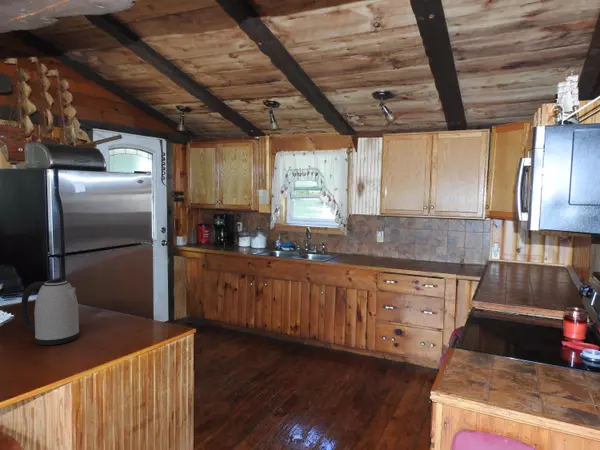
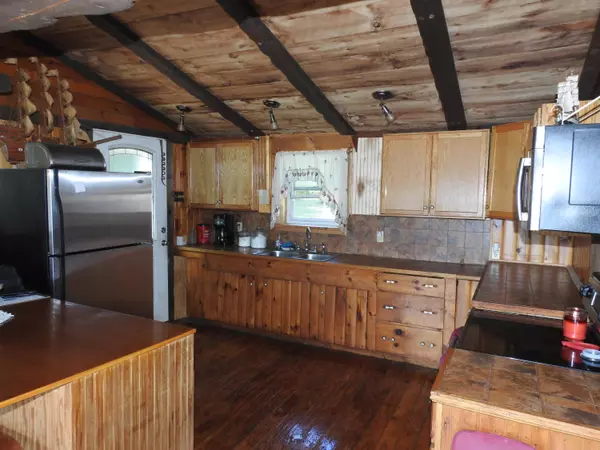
- kettle (49, 309)
